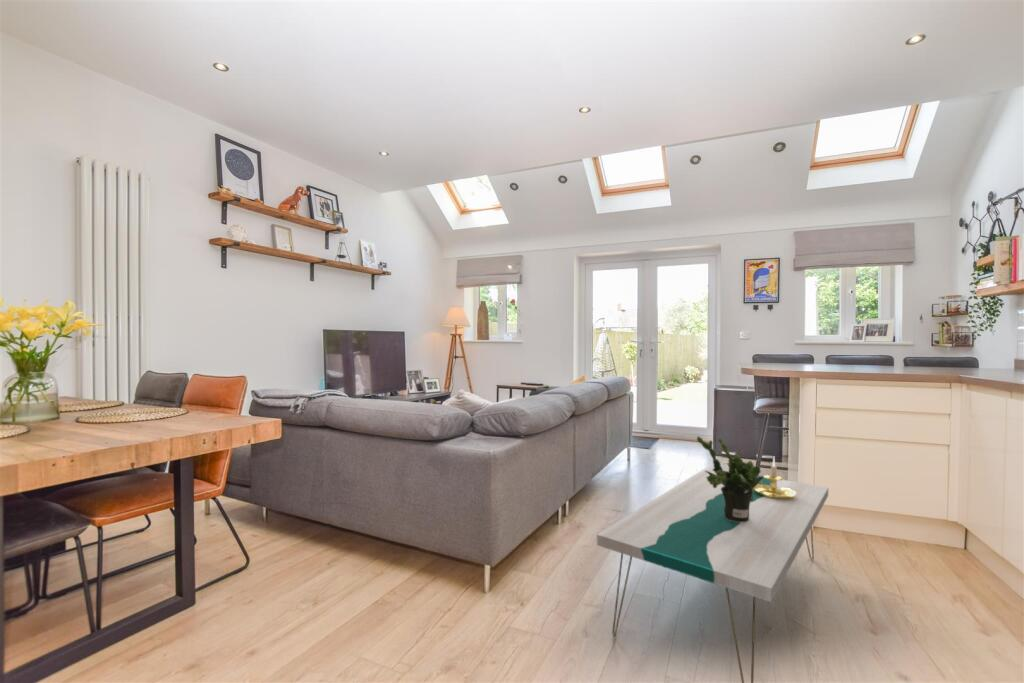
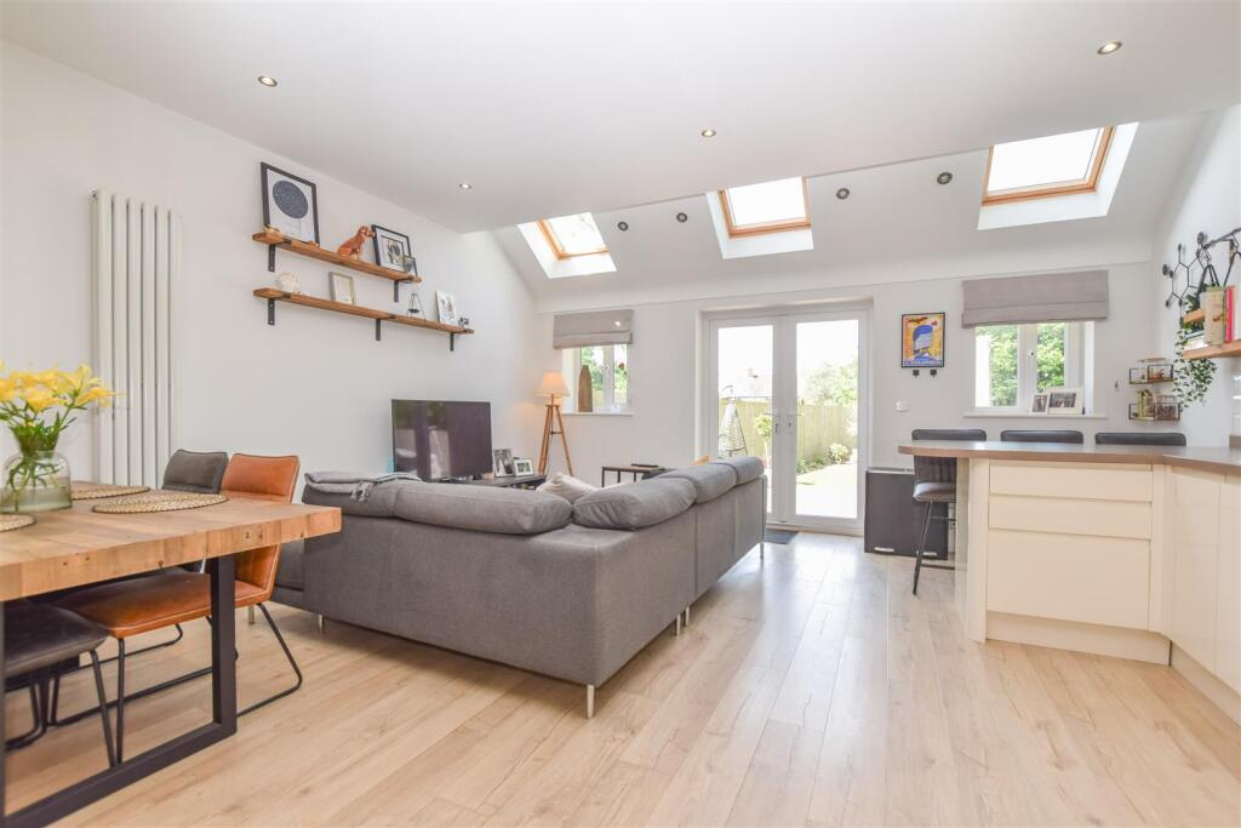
- potted plant (725, 479)
- coffee table (728, 550)
- candle holder (771, 474)
